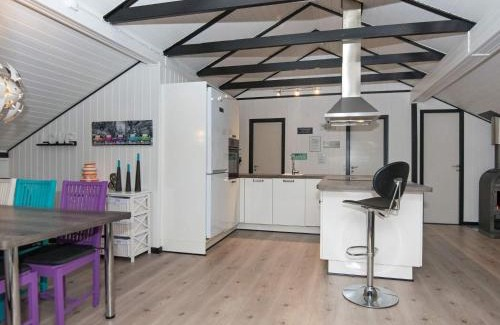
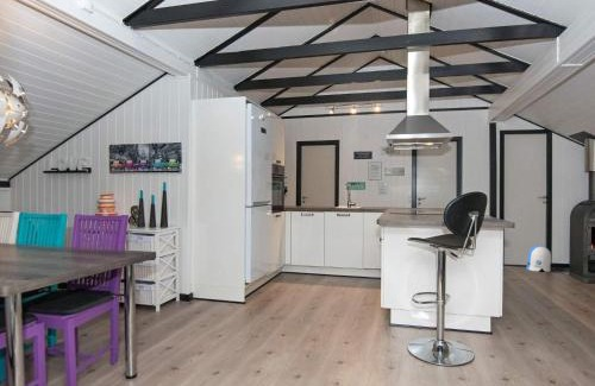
+ sun visor (538, 257)
